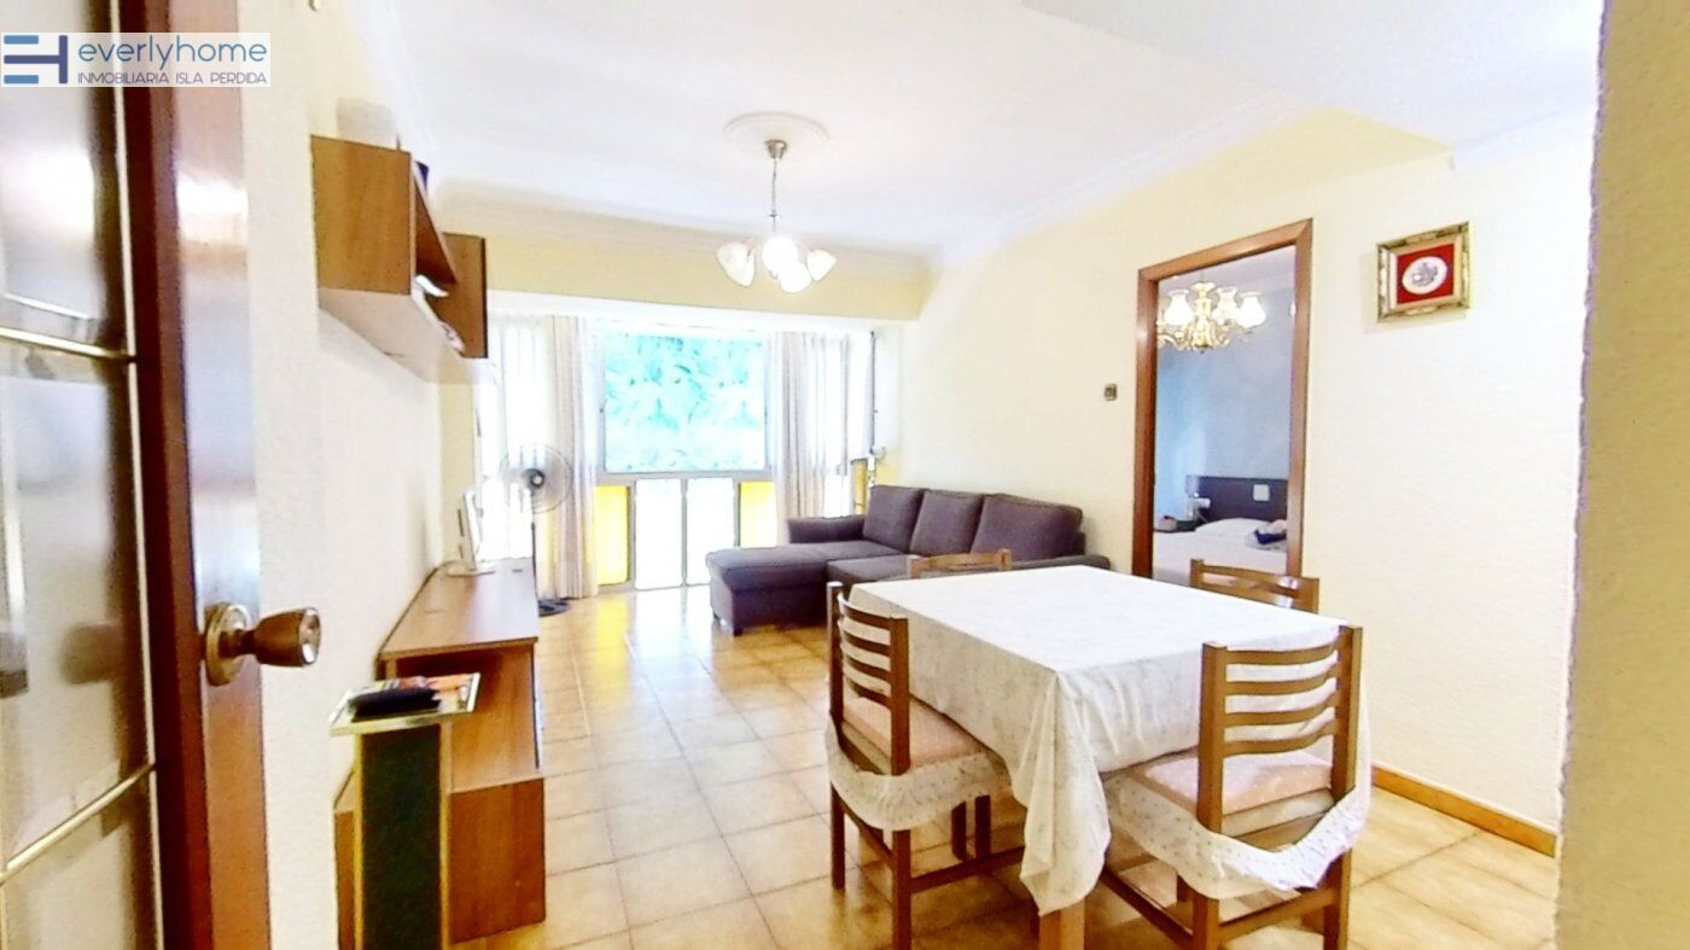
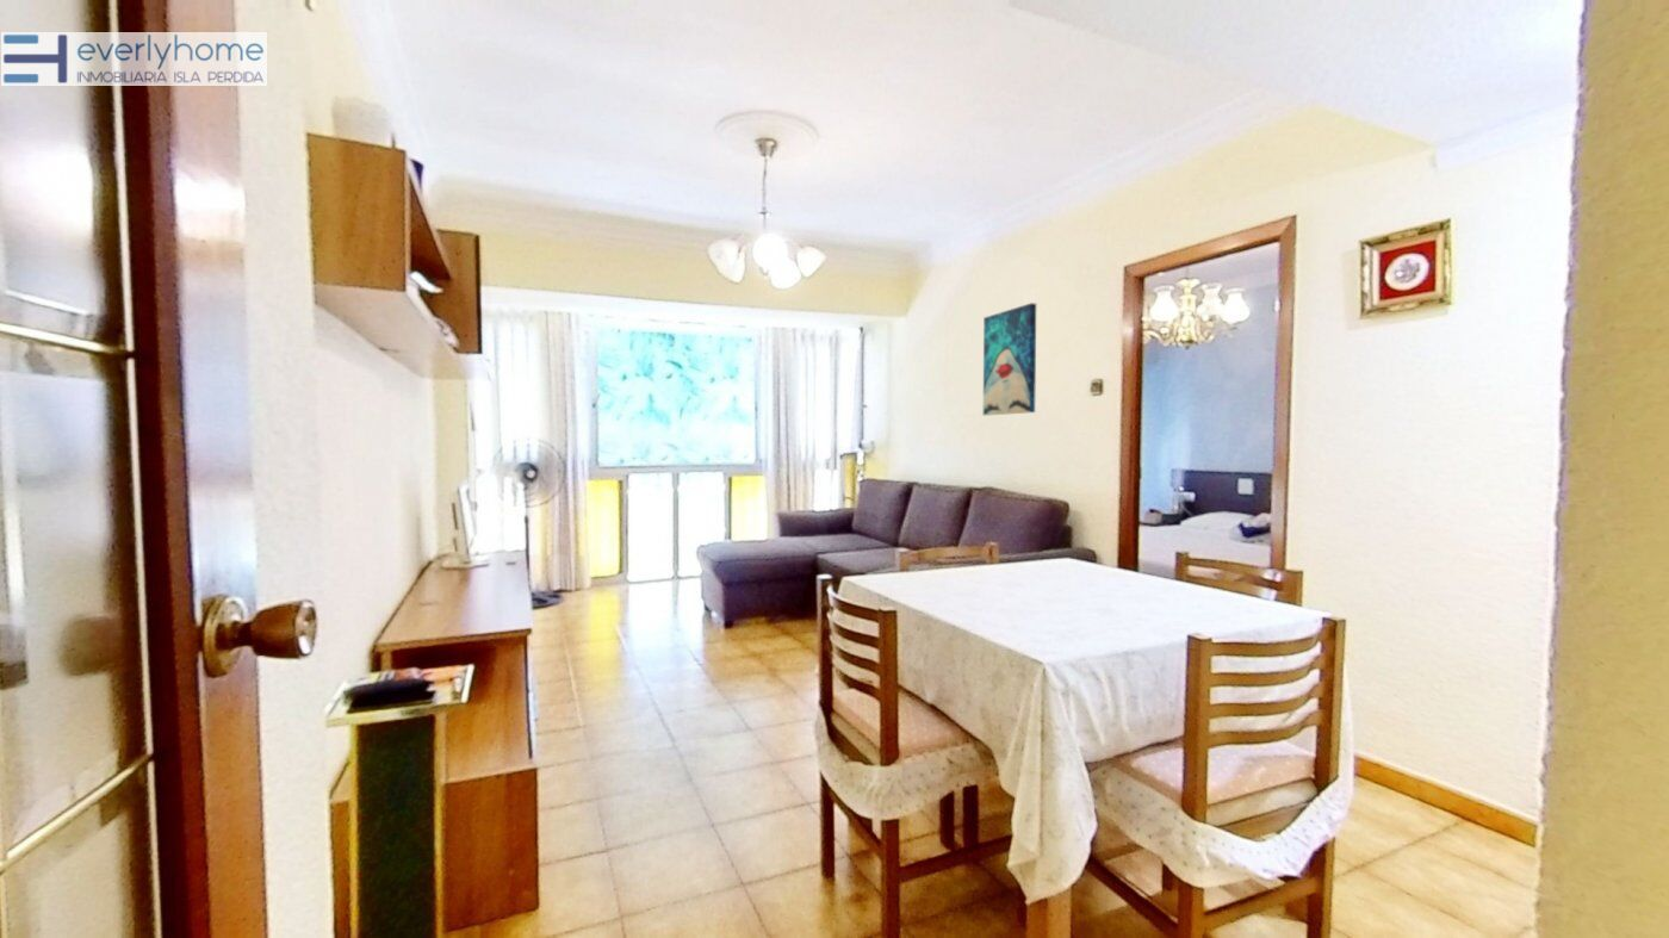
+ wall art (1007, 362)
